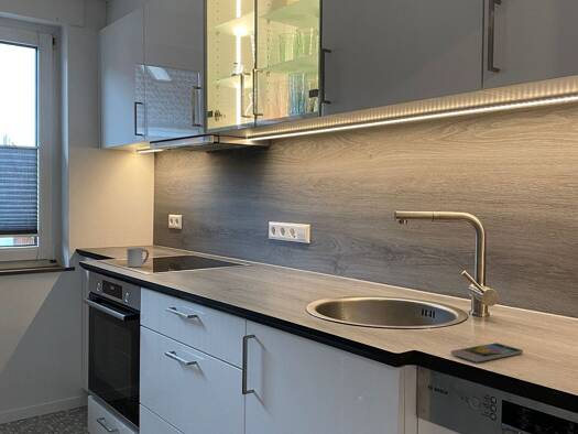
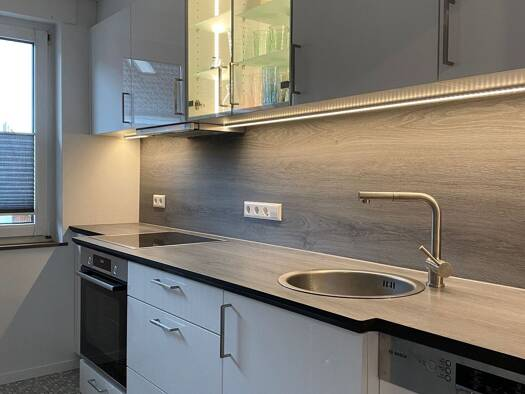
- cup (138, 257)
- smartphone (487, 351)
